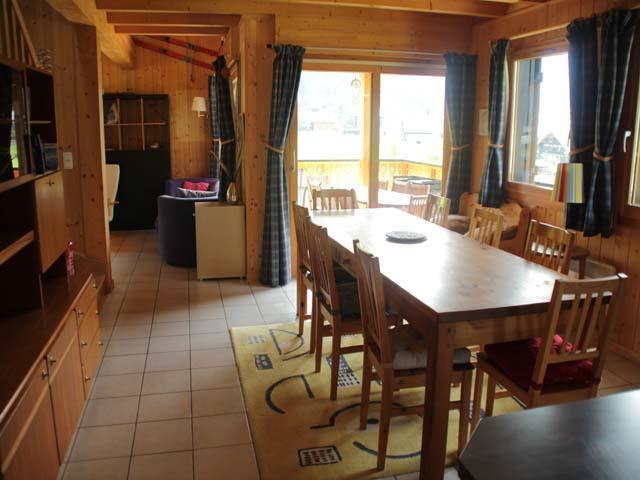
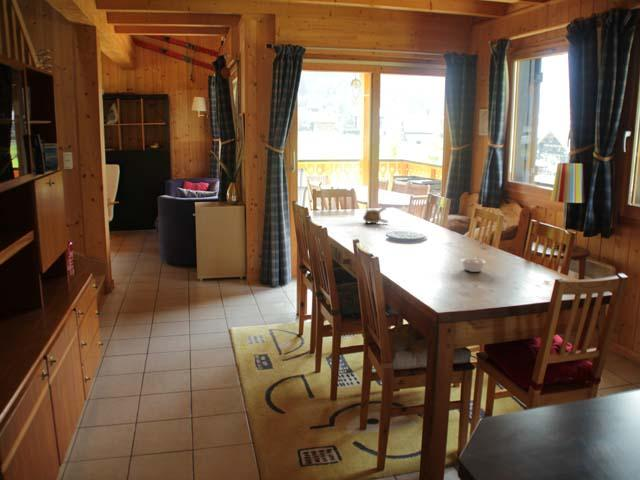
+ teapot (375, 214)
+ legume (472, 264)
